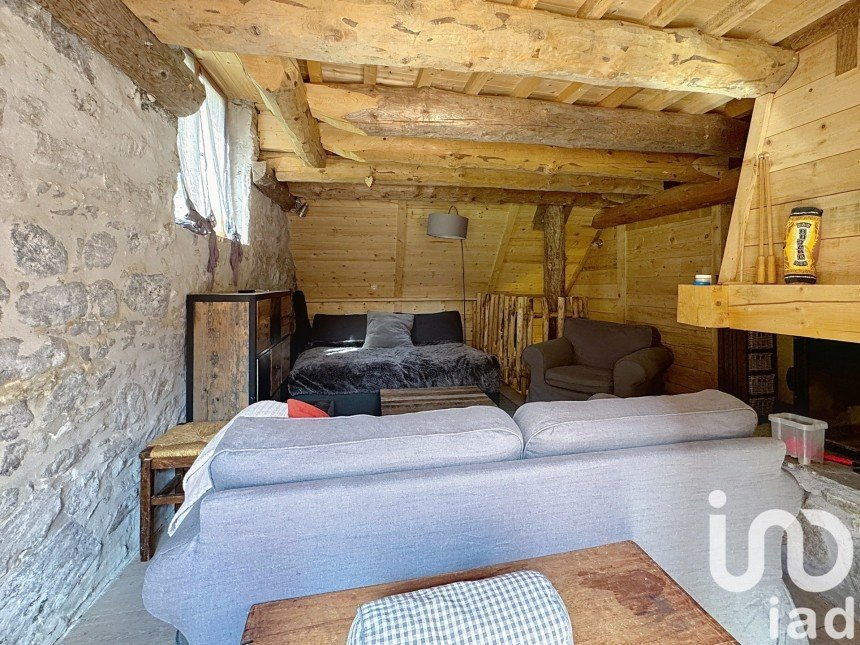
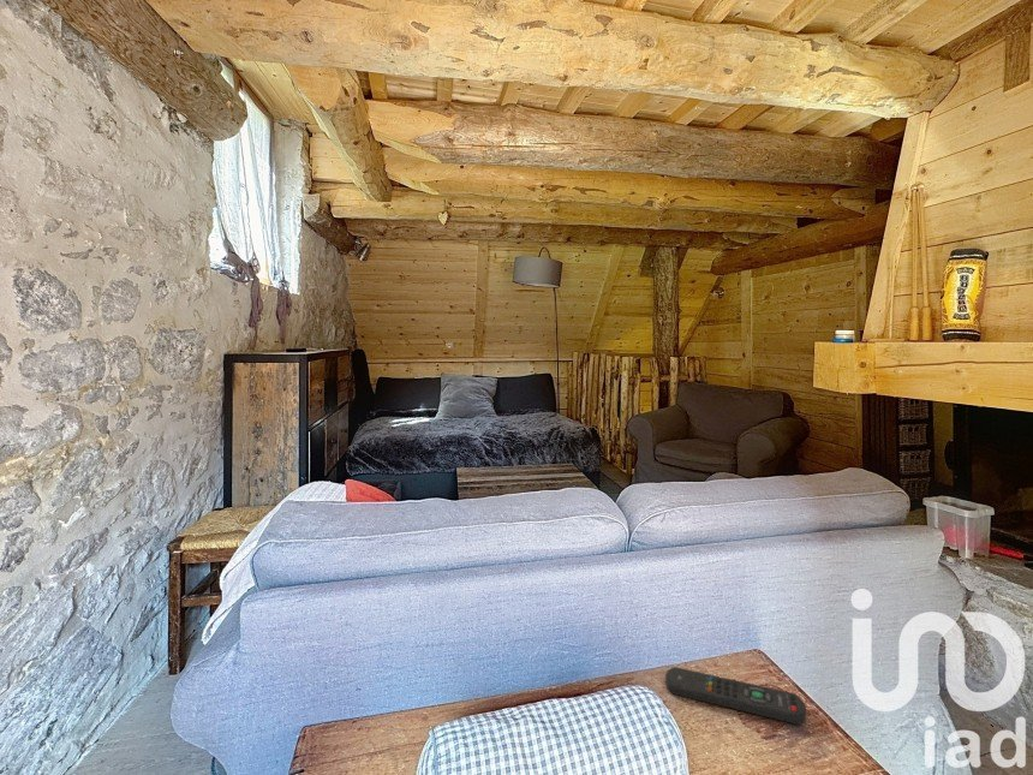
+ remote control (732, 692)
